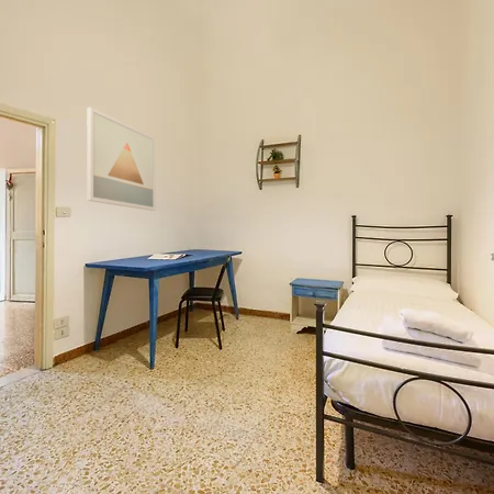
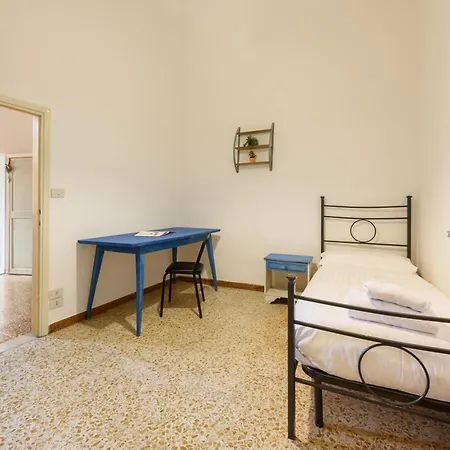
- wall art (125, 165)
